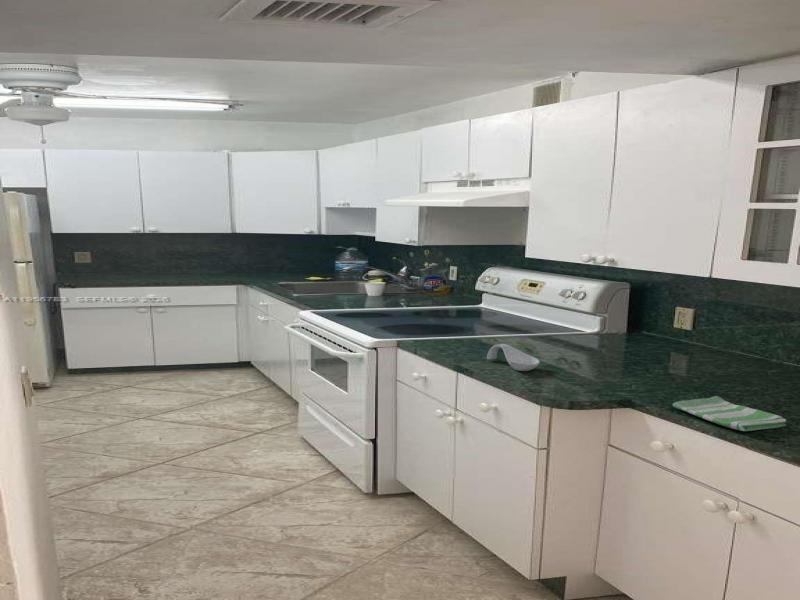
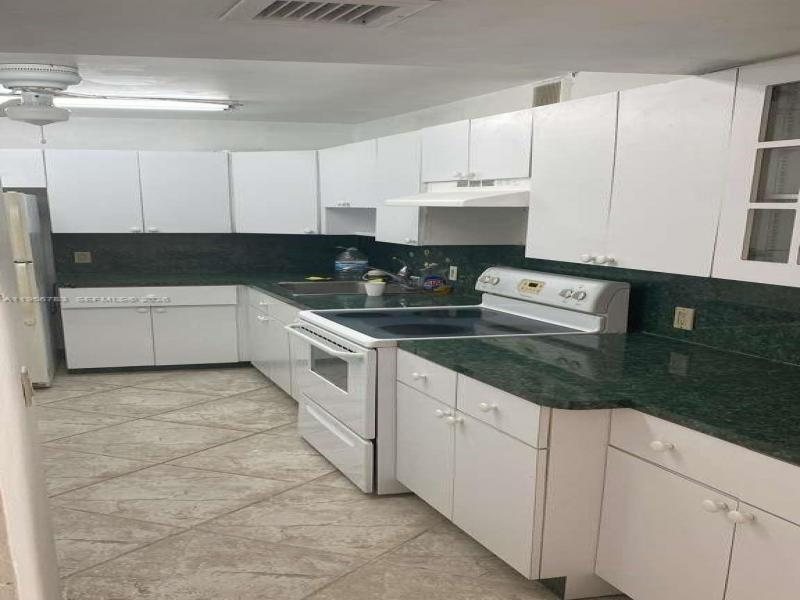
- spoon rest (511, 356)
- dish towel (727, 412)
